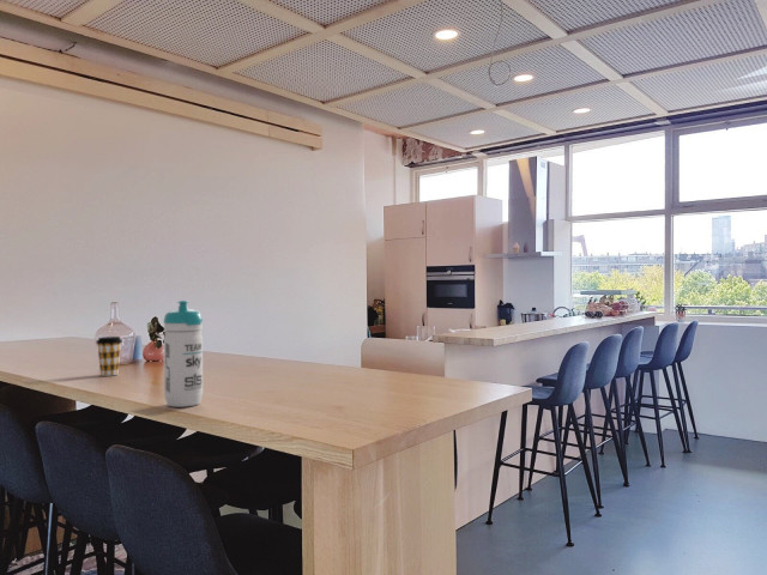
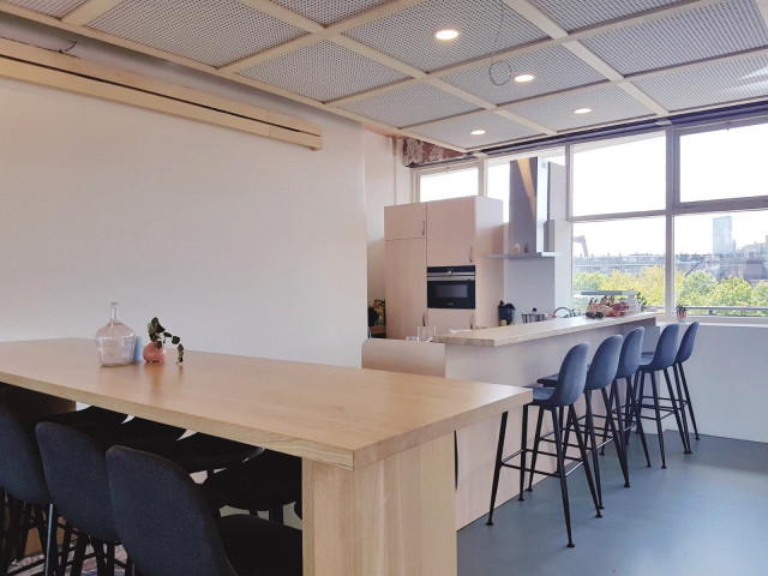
- water bottle (183, 352)
- coffee cup (109, 356)
